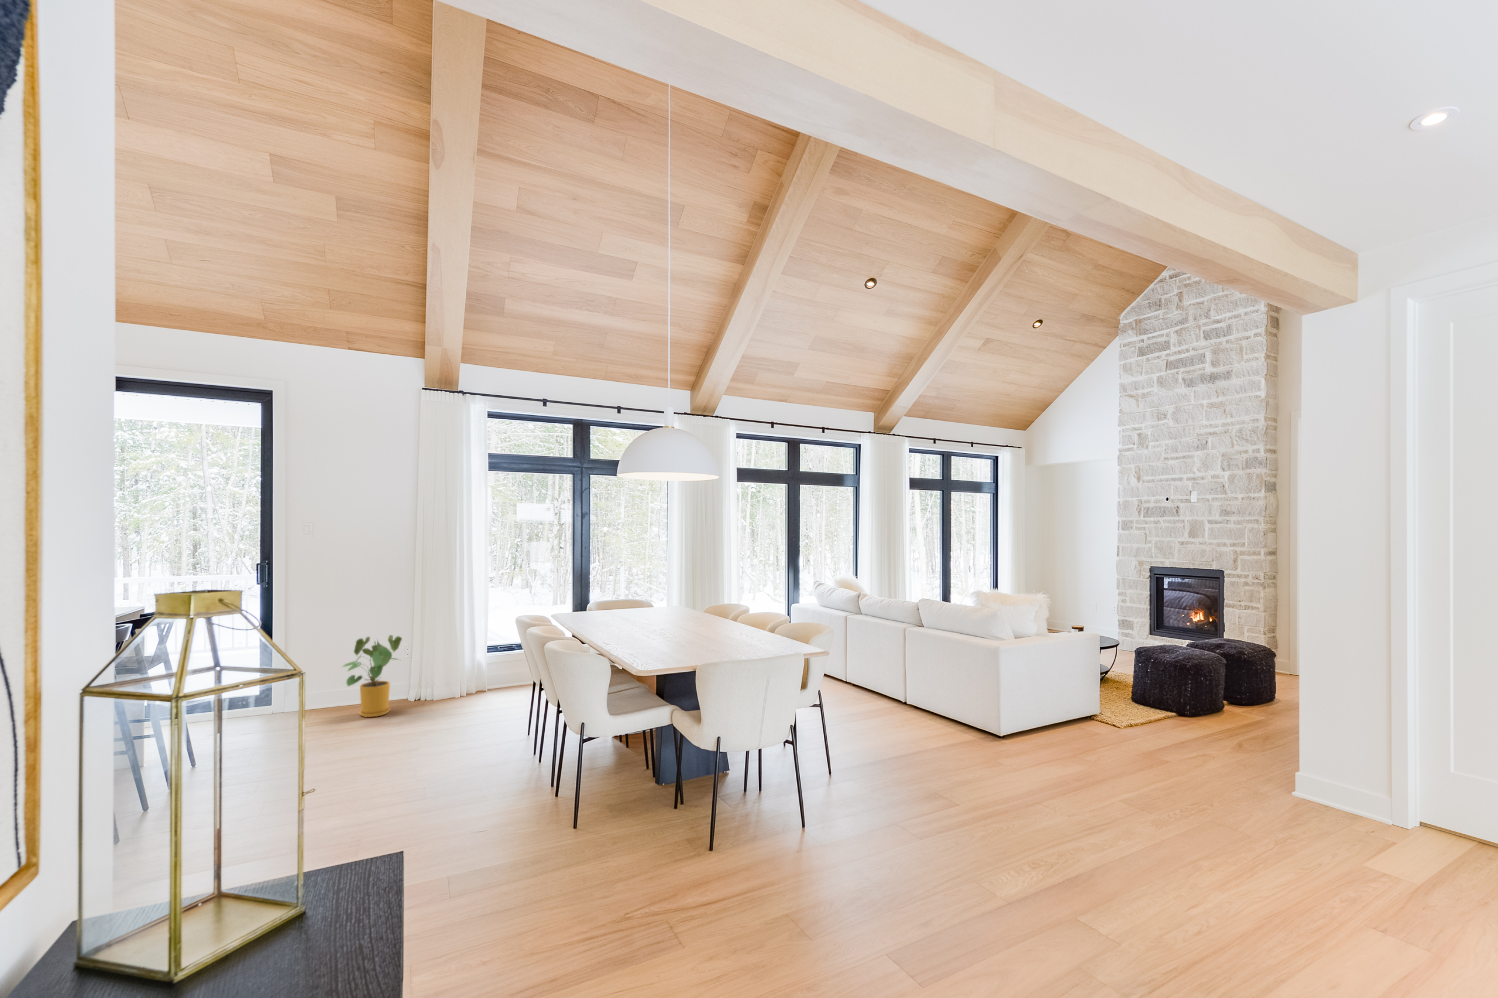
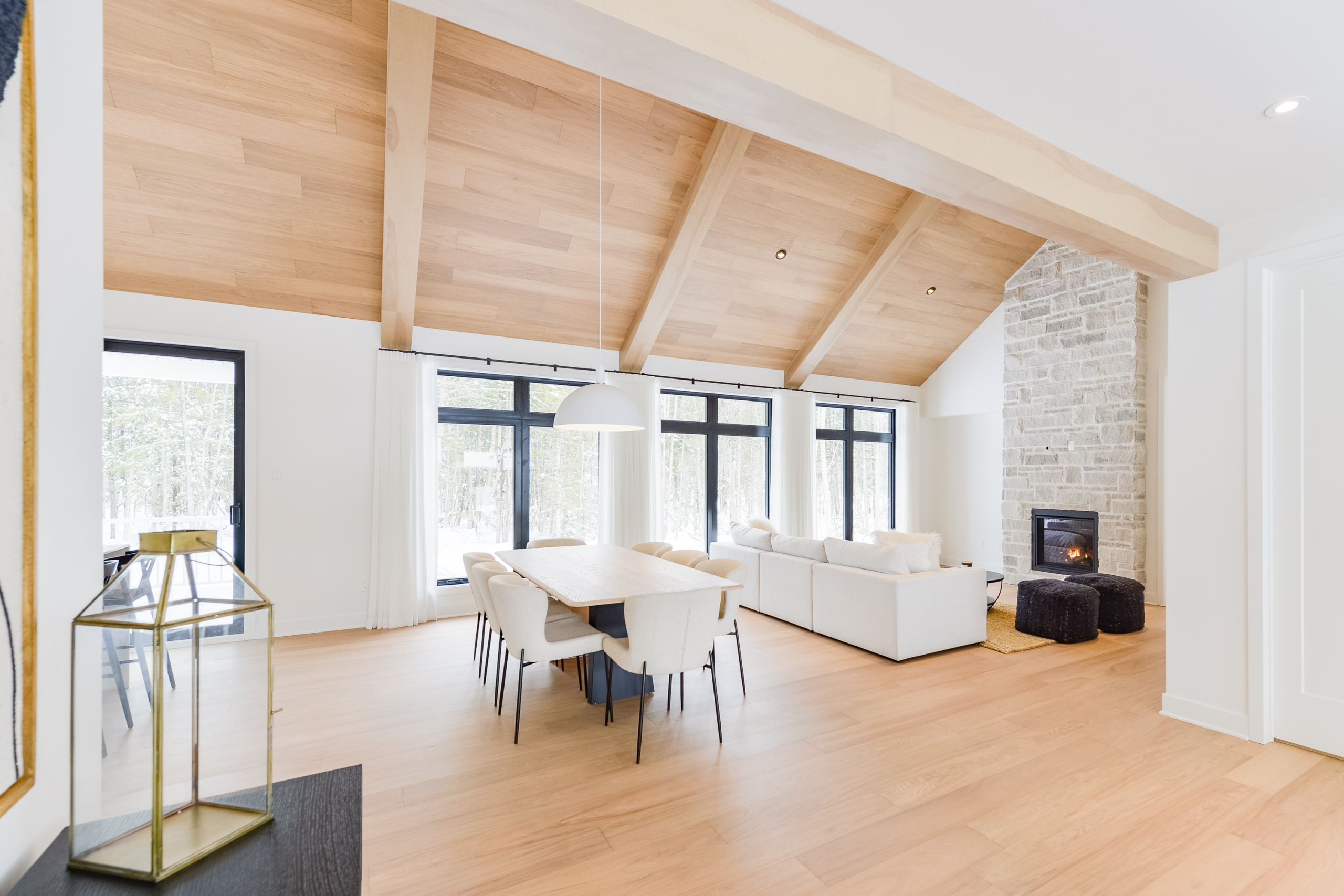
- house plant (372, 676)
